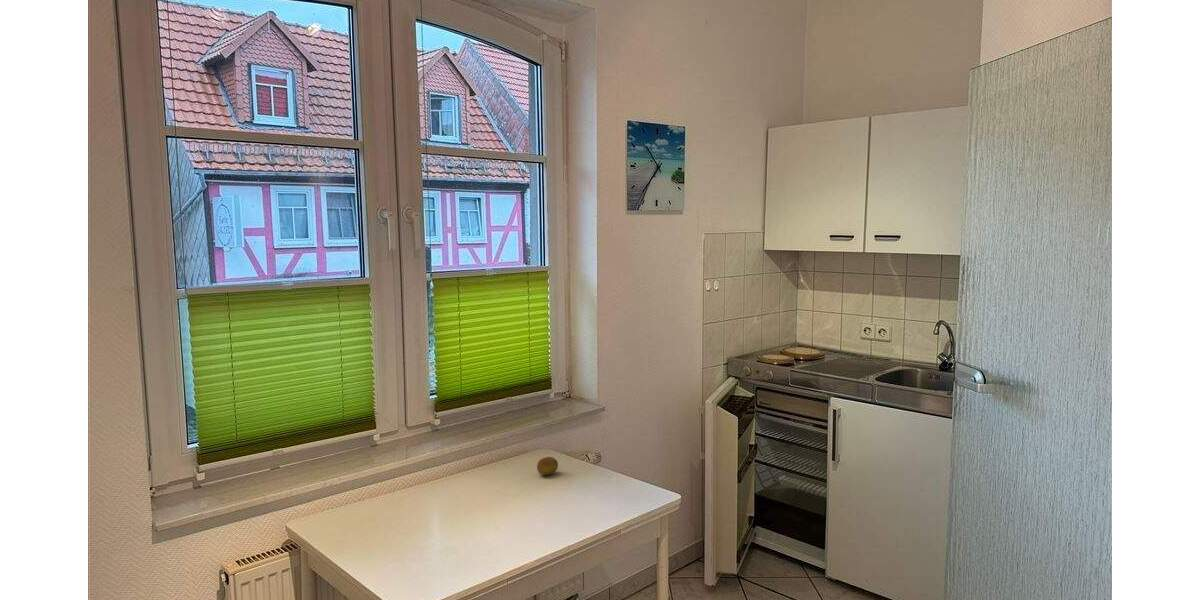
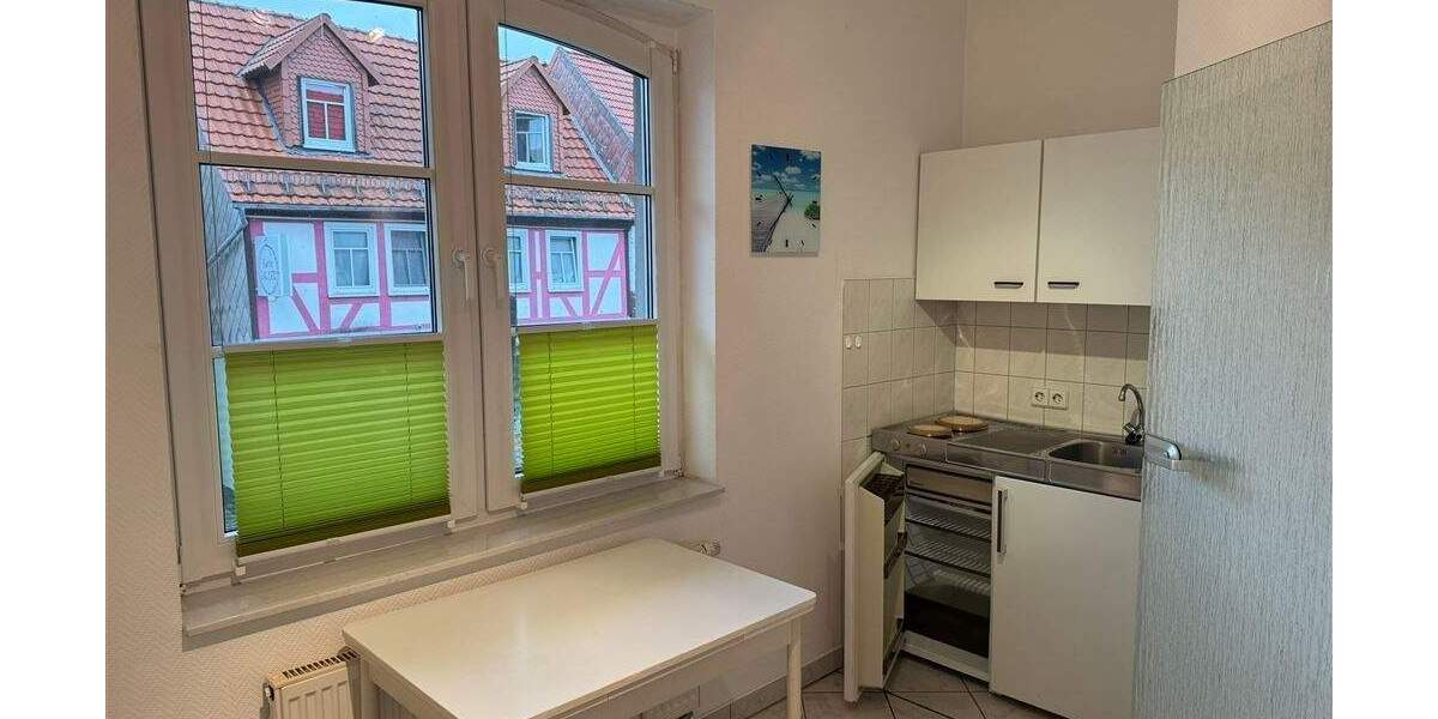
- fruit (547, 466)
